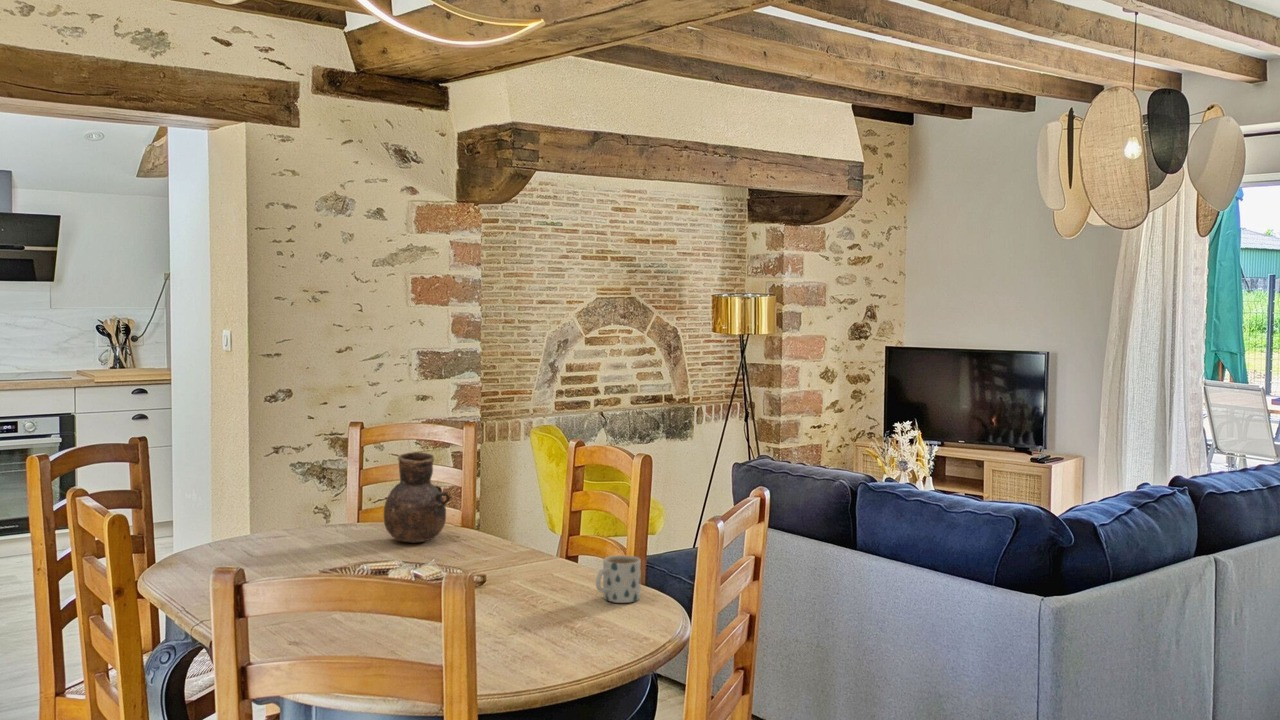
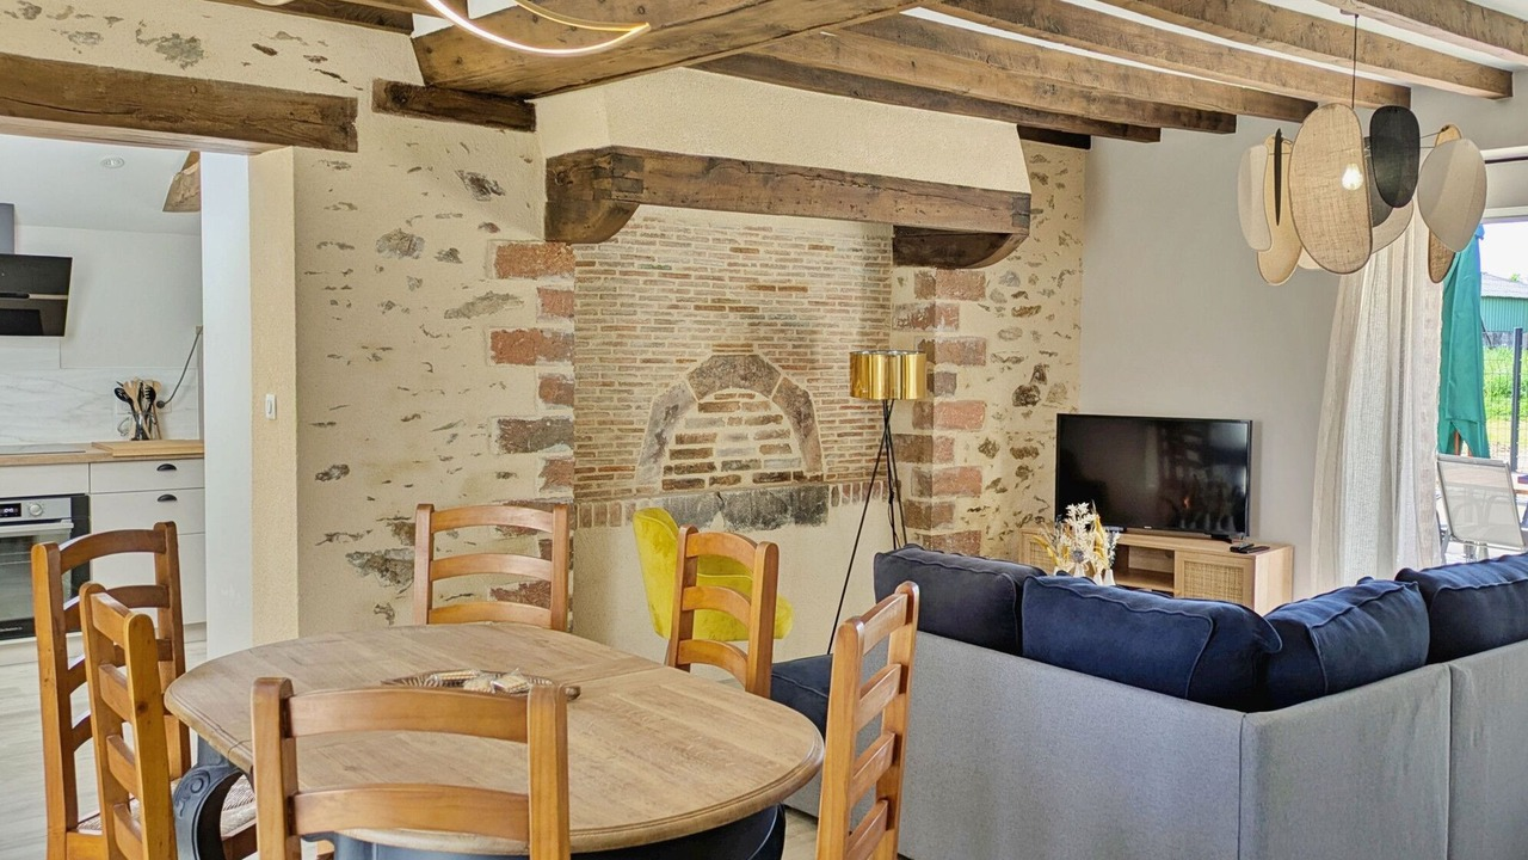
- vase (415, 497)
- mug (616, 580)
